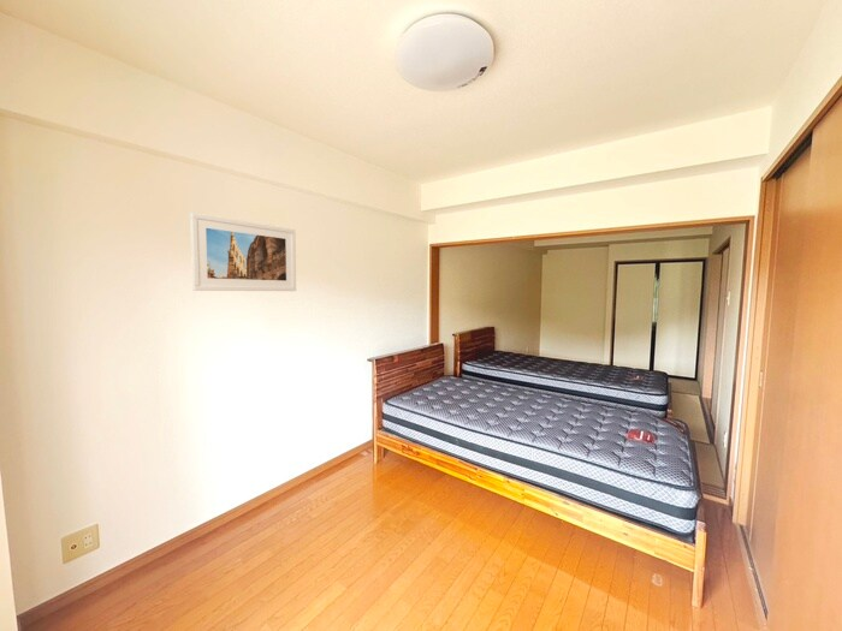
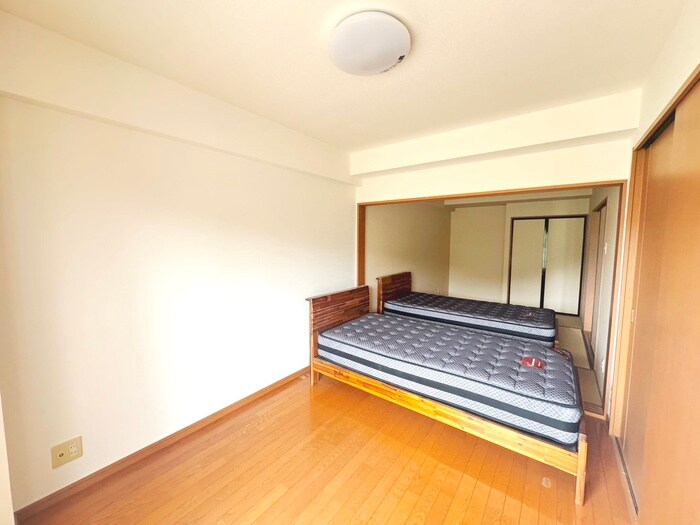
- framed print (249, 256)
